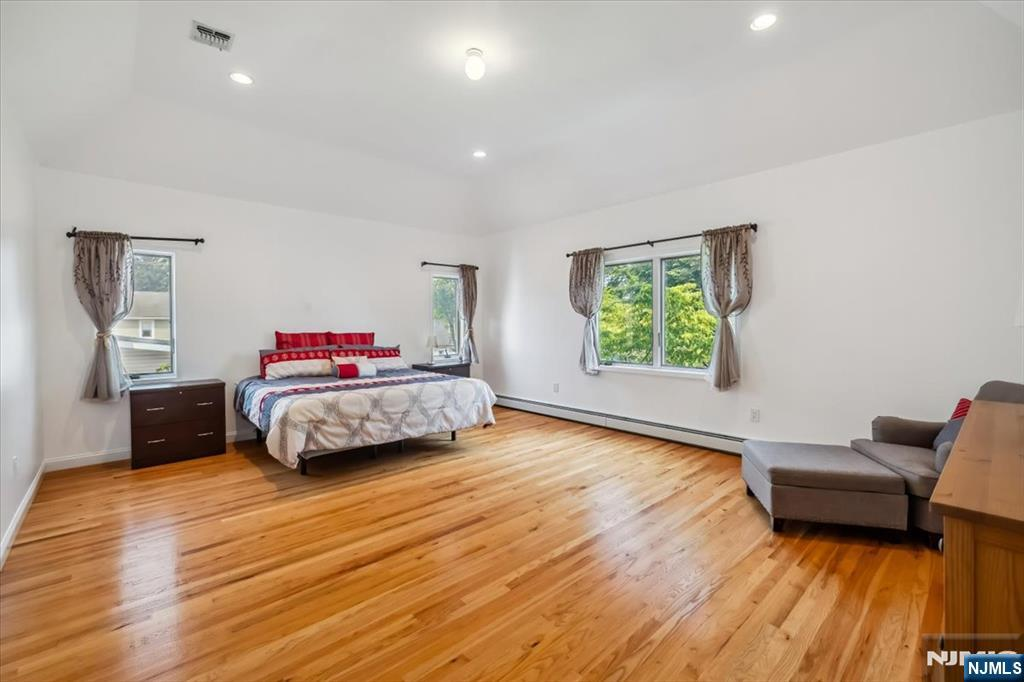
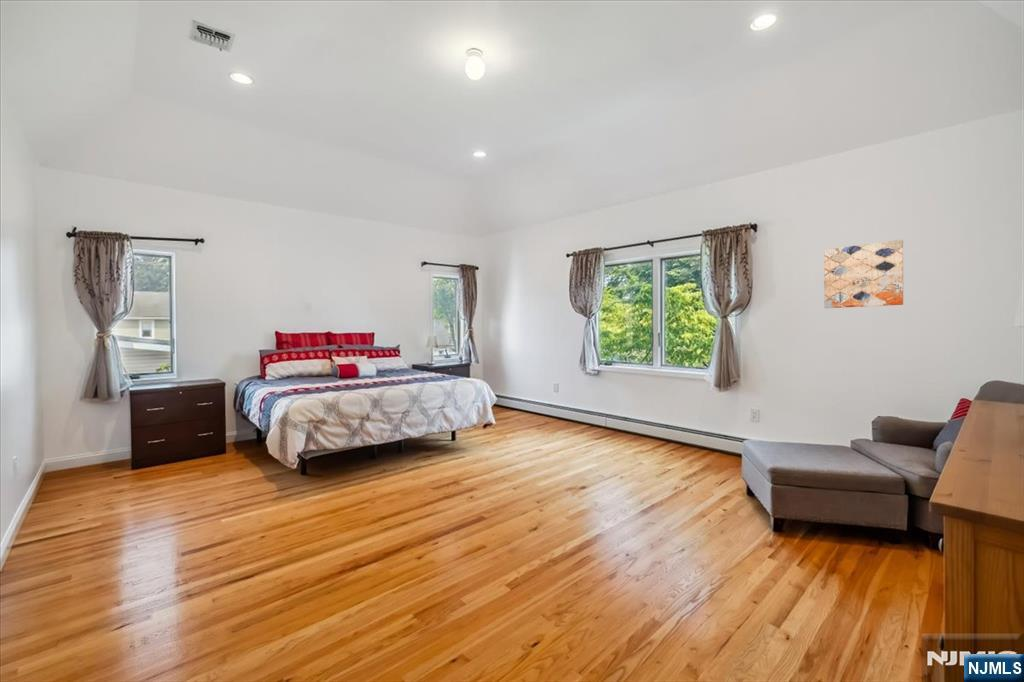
+ wall art (861, 275)
